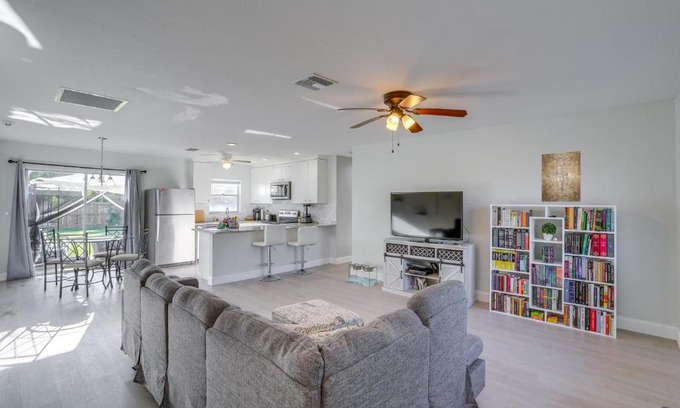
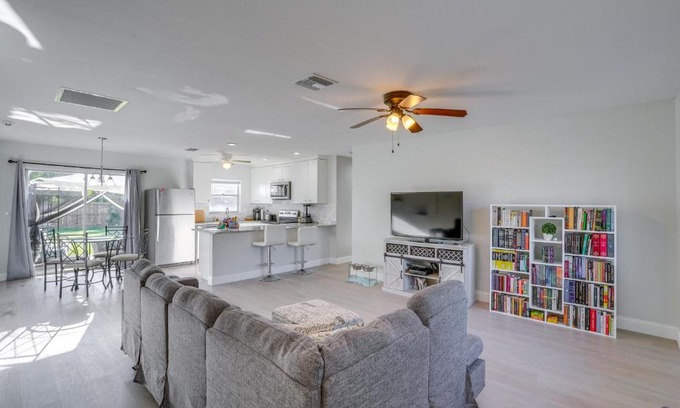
- wall art (560, 177)
